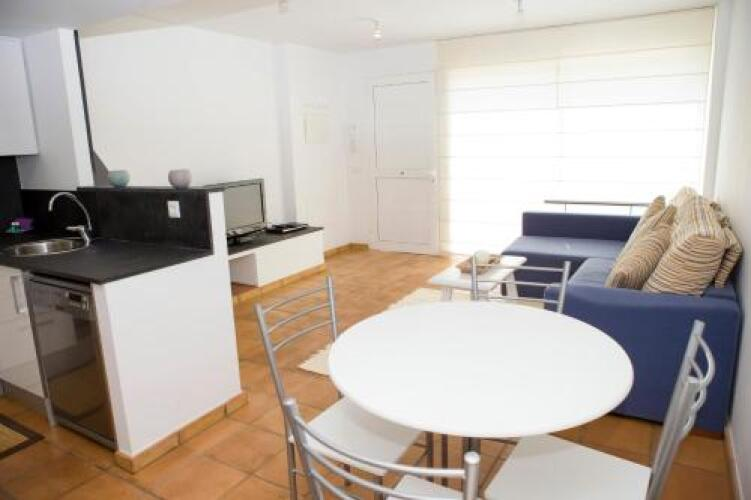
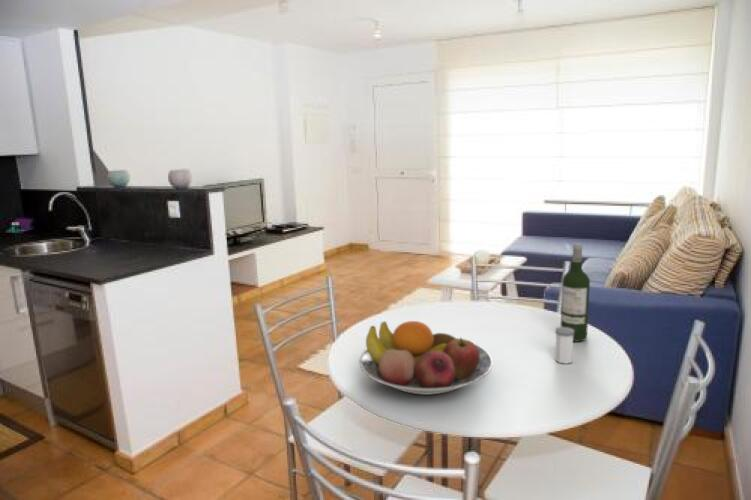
+ fruit bowl (425, 353)
+ wine bottle (575, 291)
+ salt shaker (564, 345)
